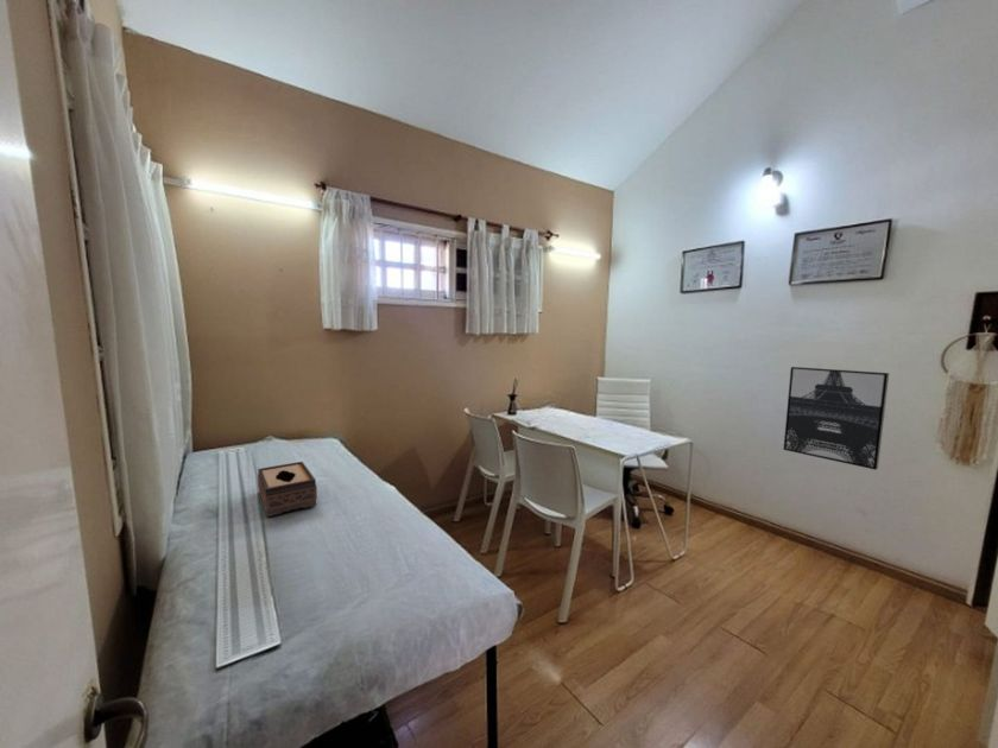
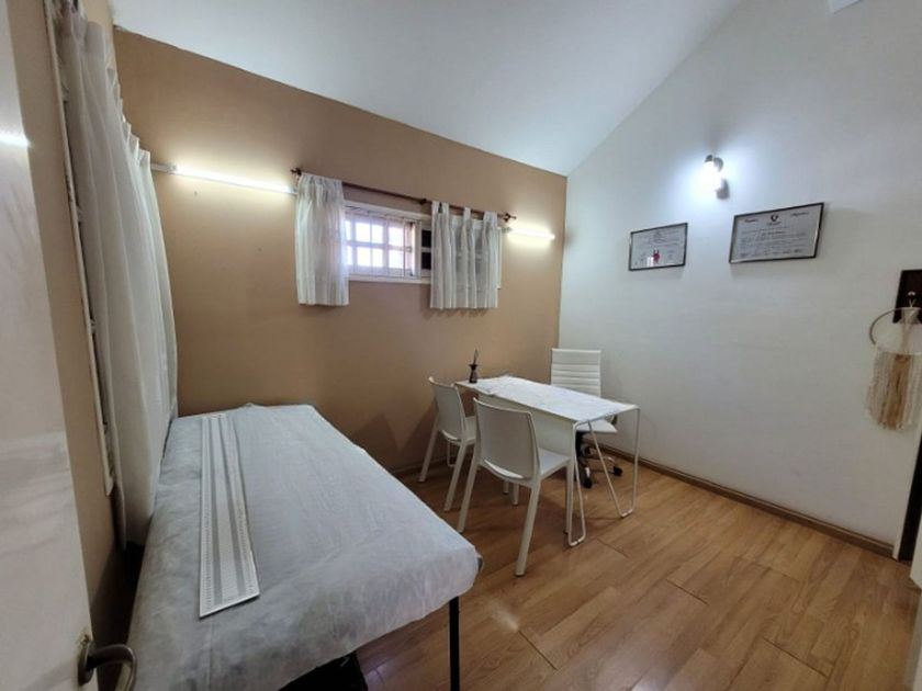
- wall art (832, 414)
- tissue box (286, 486)
